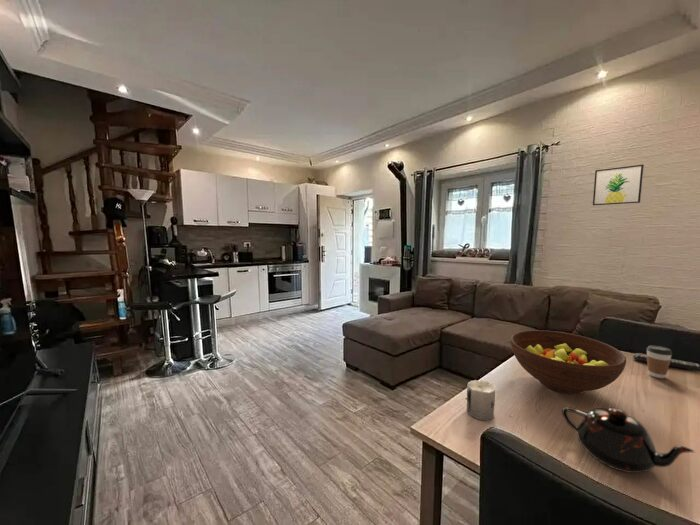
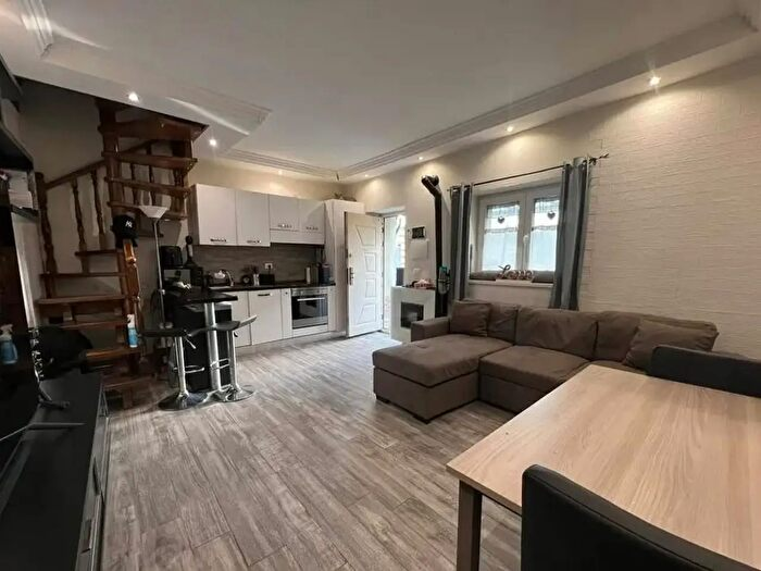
- wall art (617, 186)
- mug (483, 396)
- coffee cup (658, 361)
- teapot (619, 435)
- remote control (670, 362)
- fruit bowl (561, 365)
